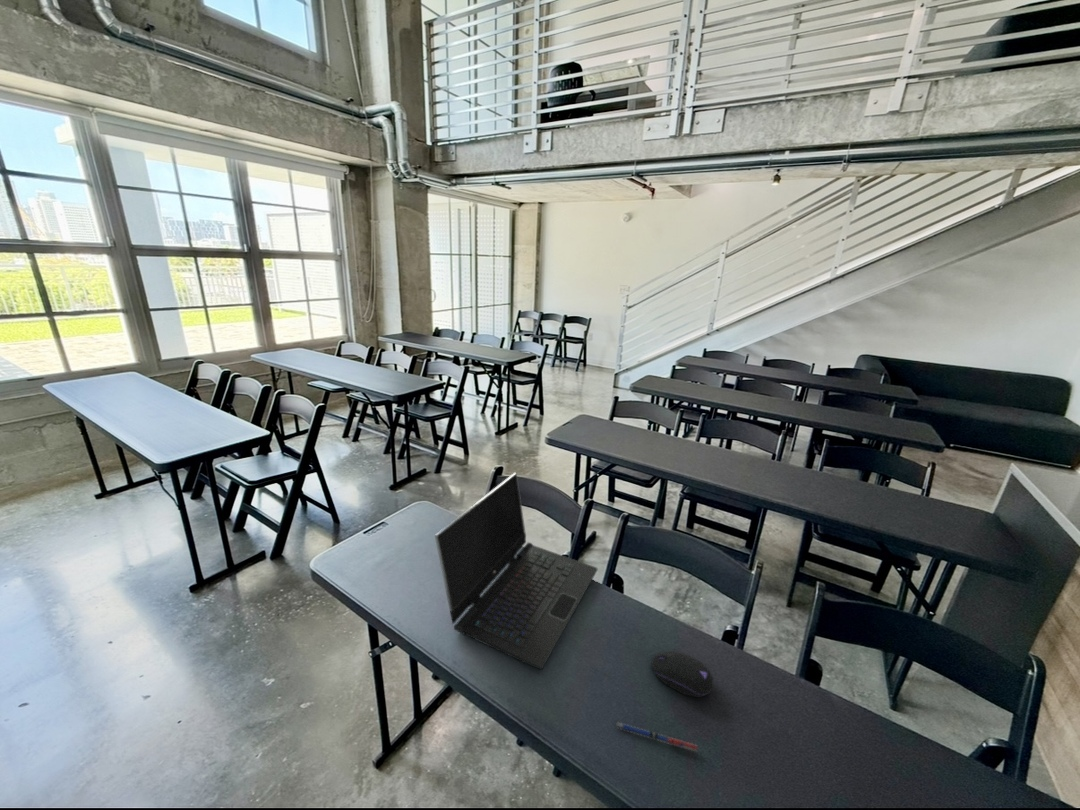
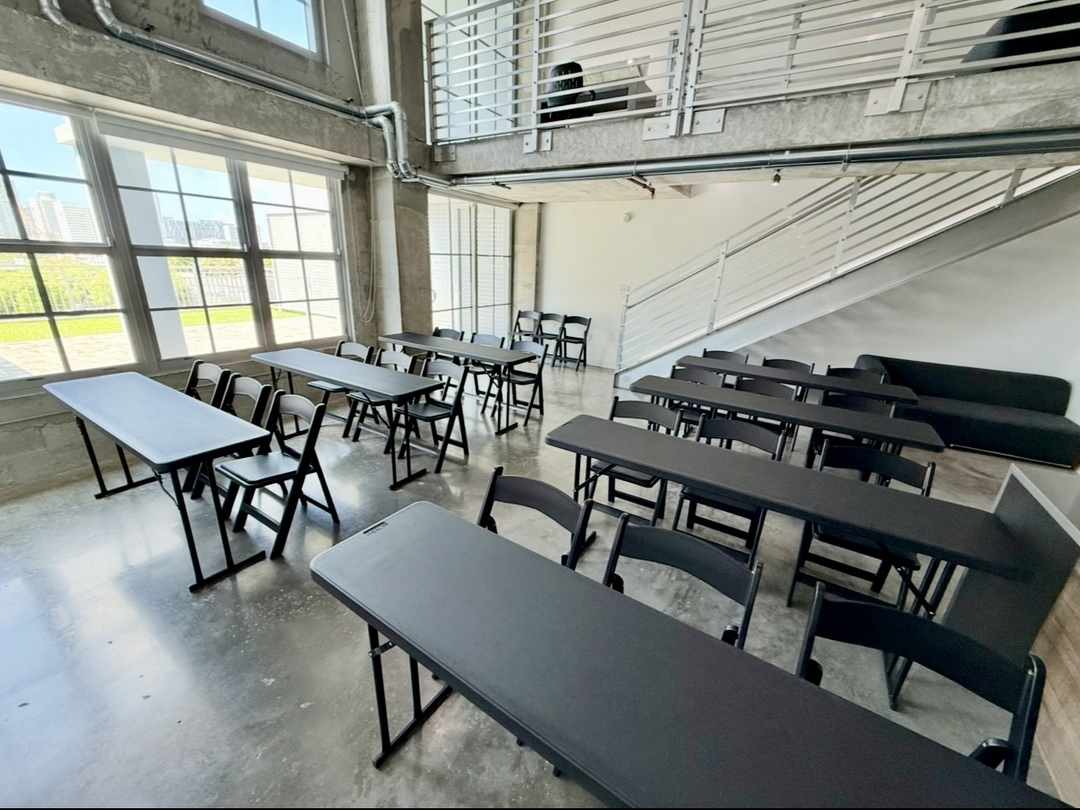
- computer mouse (682, 669)
- pen (656, 735)
- laptop computer (526, 556)
